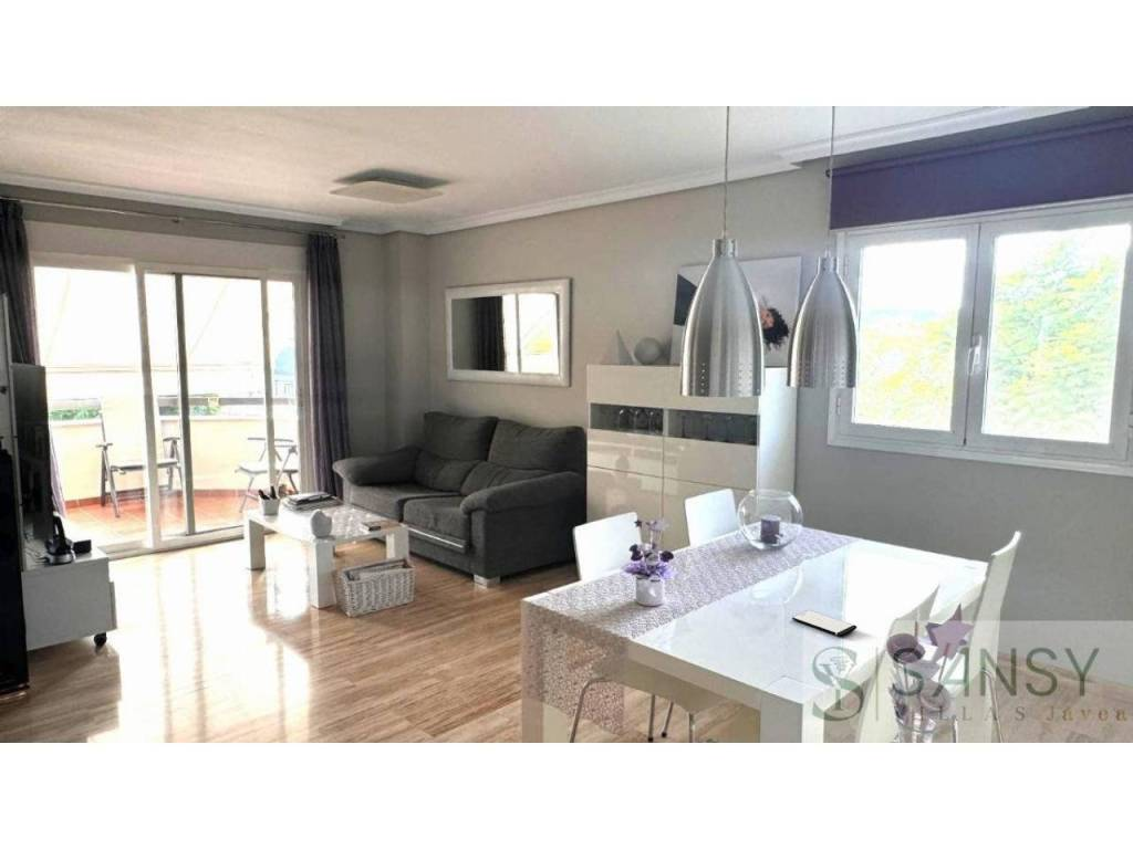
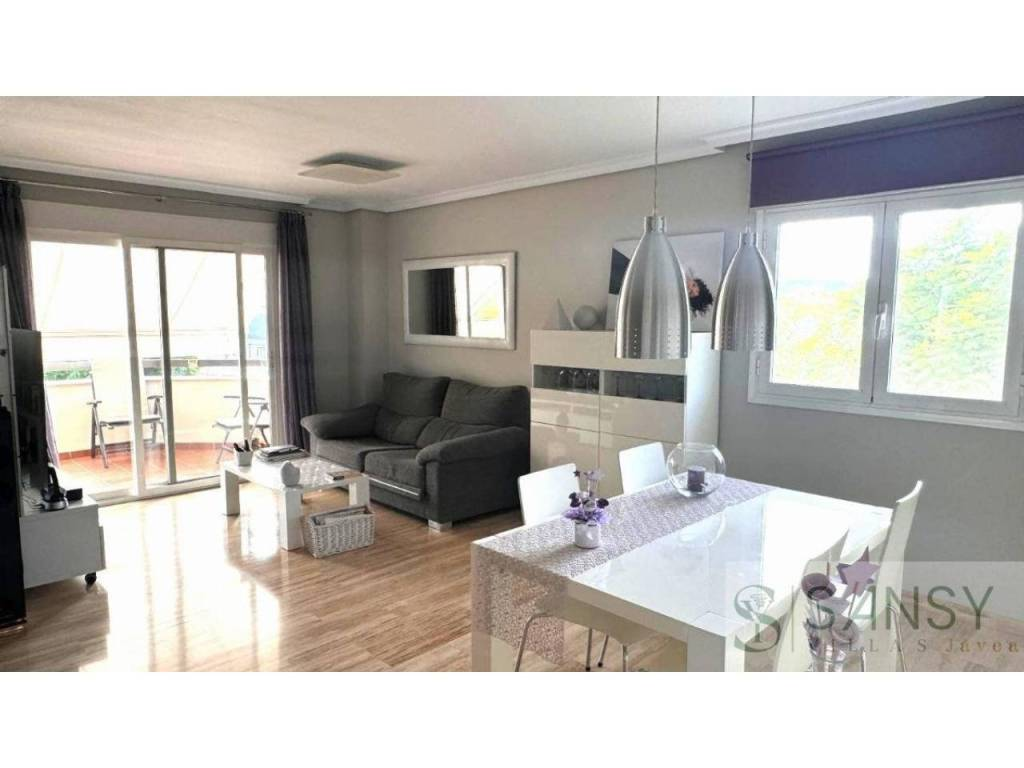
- smartphone (823, 622)
